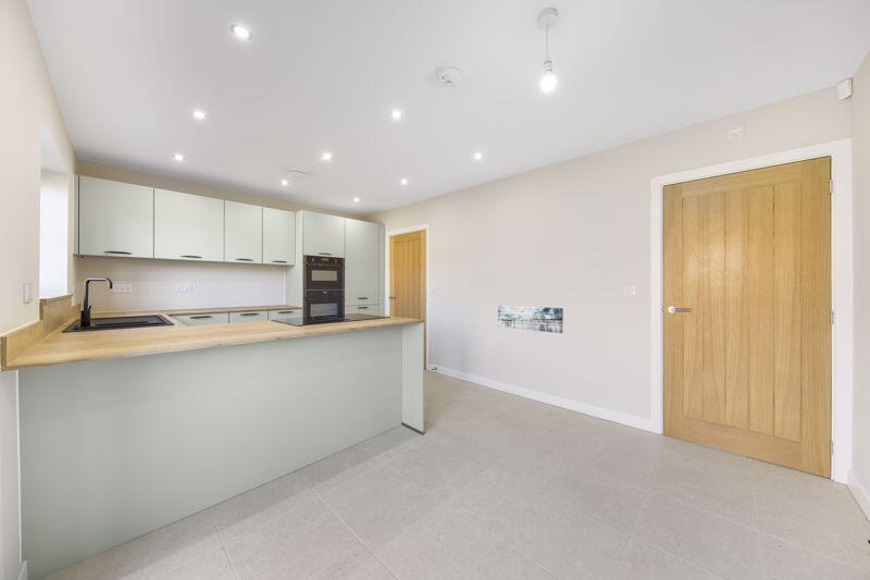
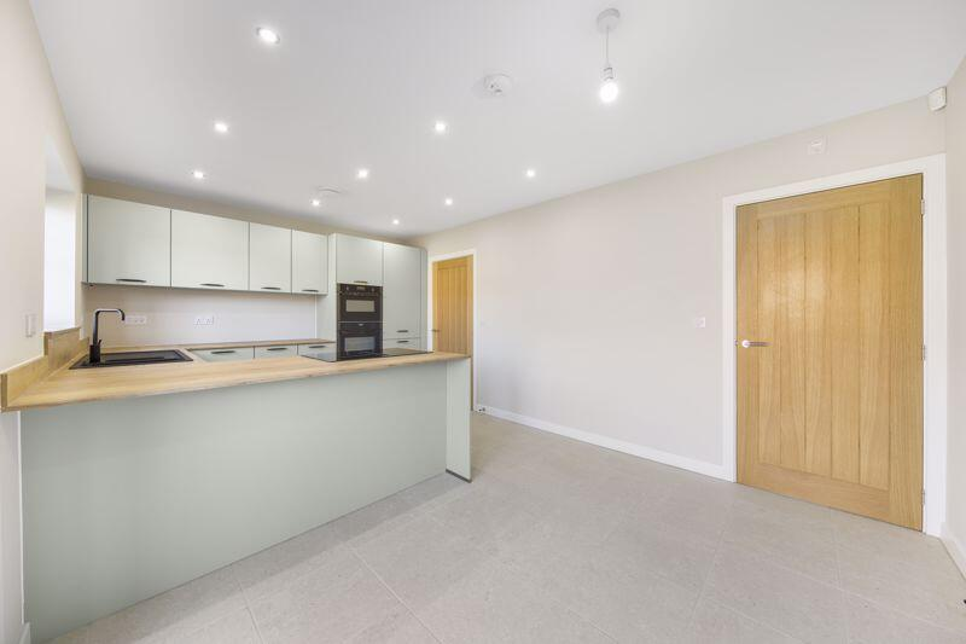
- wall art (527, 318)
